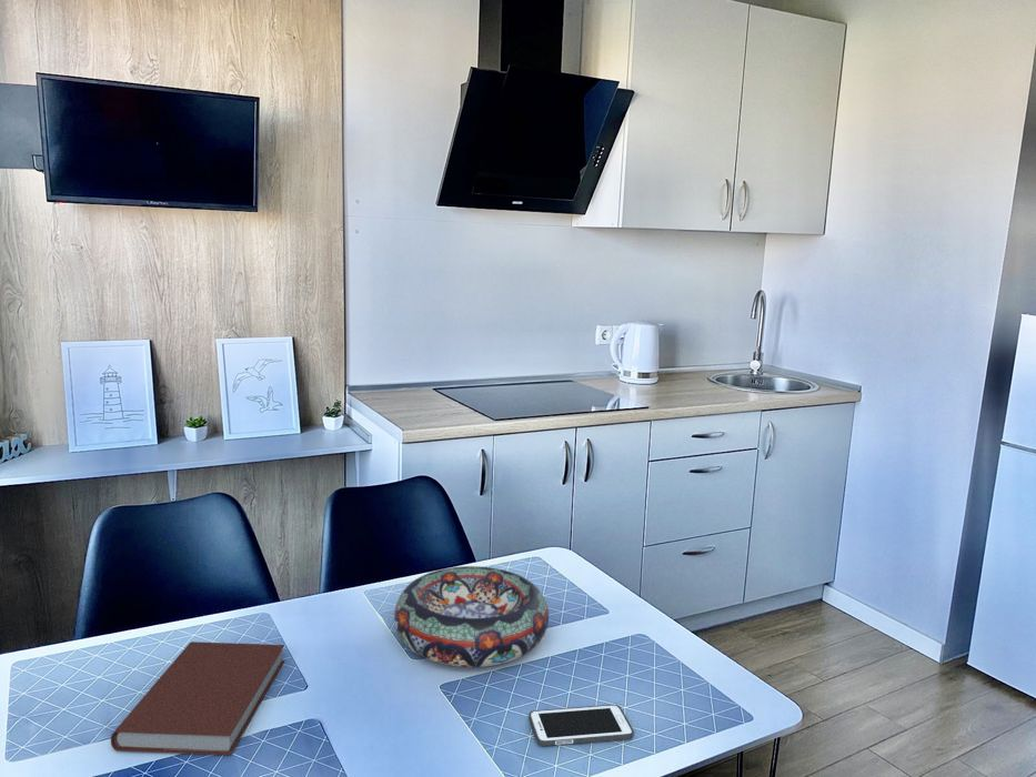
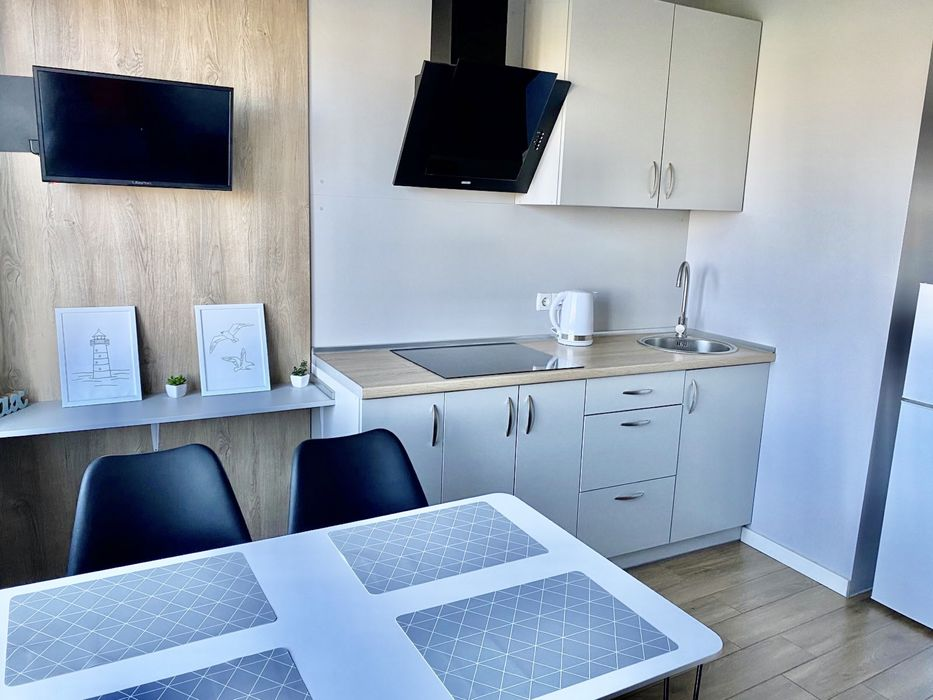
- book (207, 692)
- decorative bowl (472, 614)
- cell phone (580, 725)
